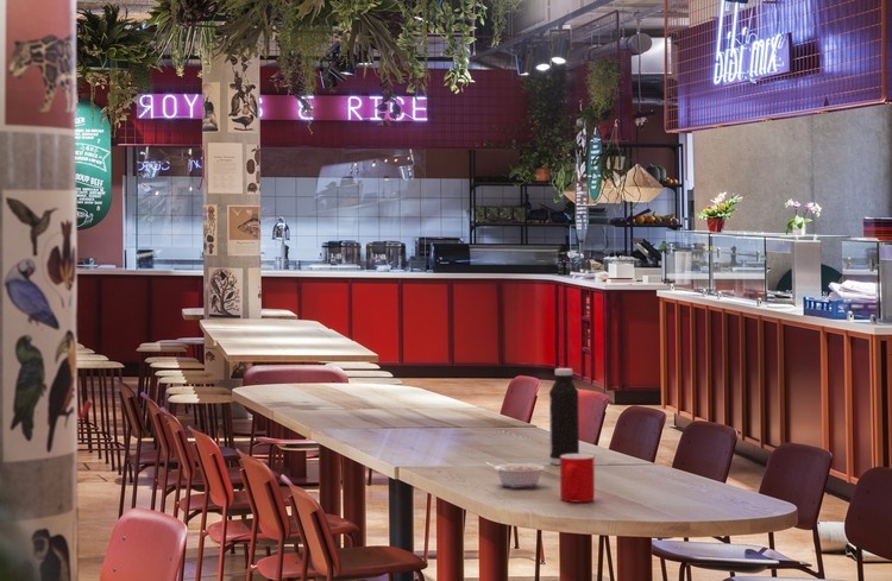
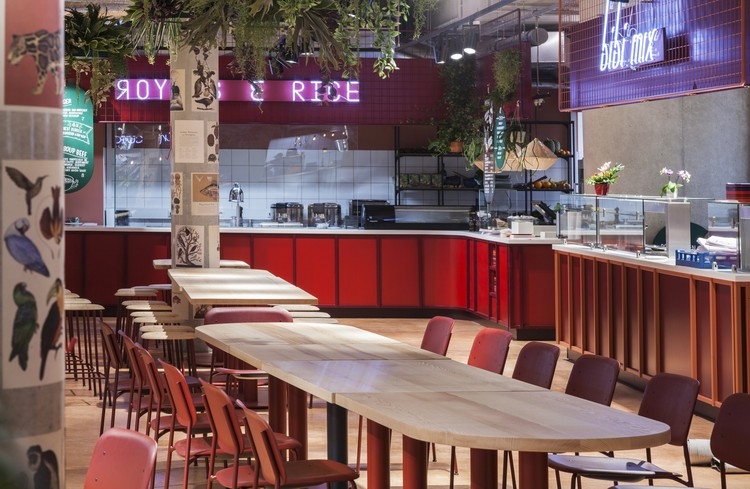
- water bottle (564, 416)
- cup (574, 479)
- legume (517, 474)
